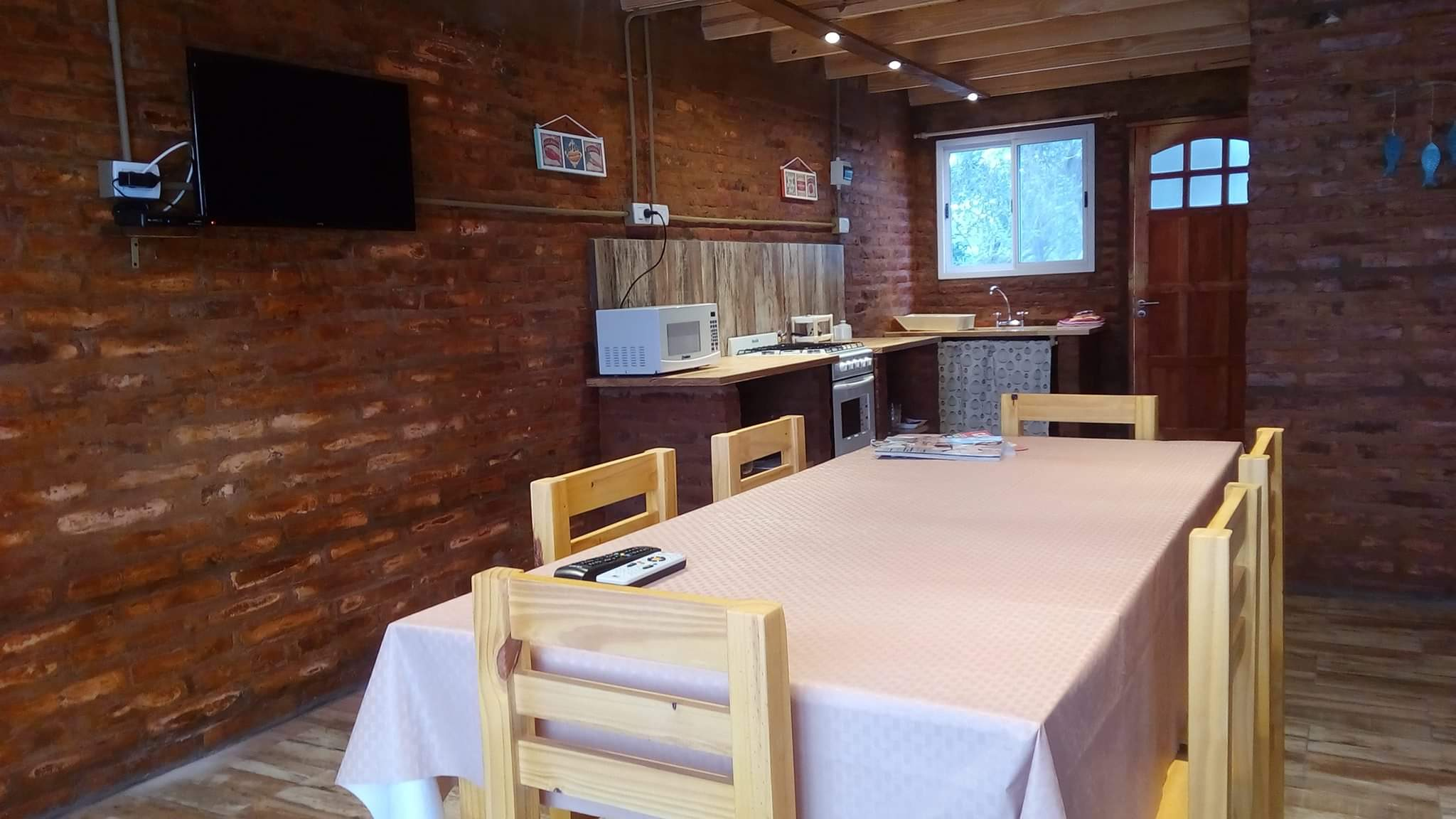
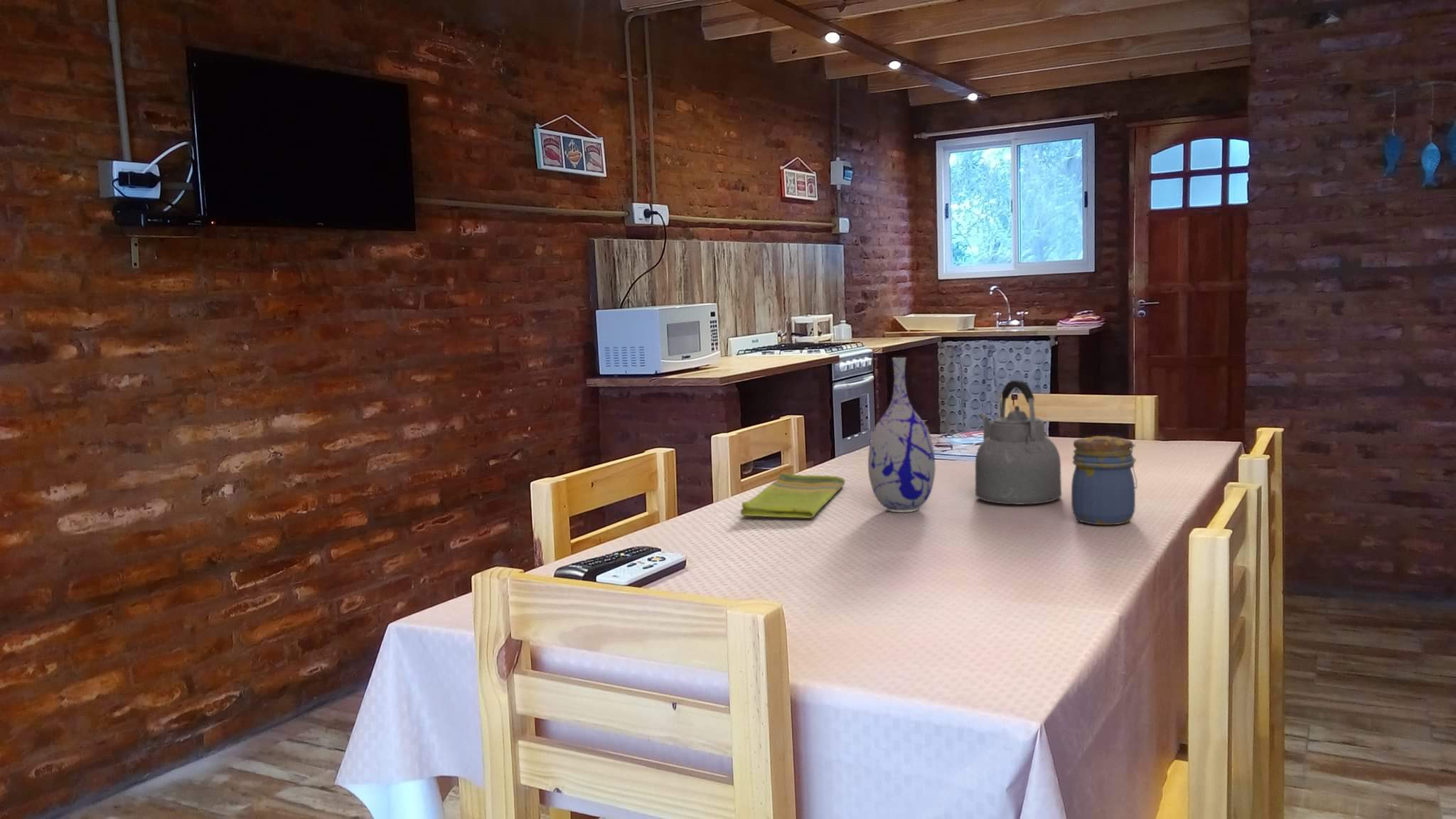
+ jar (1106, 478)
+ vase (901, 434)
+ kettle (1007, 437)
+ dish towel (796, 493)
